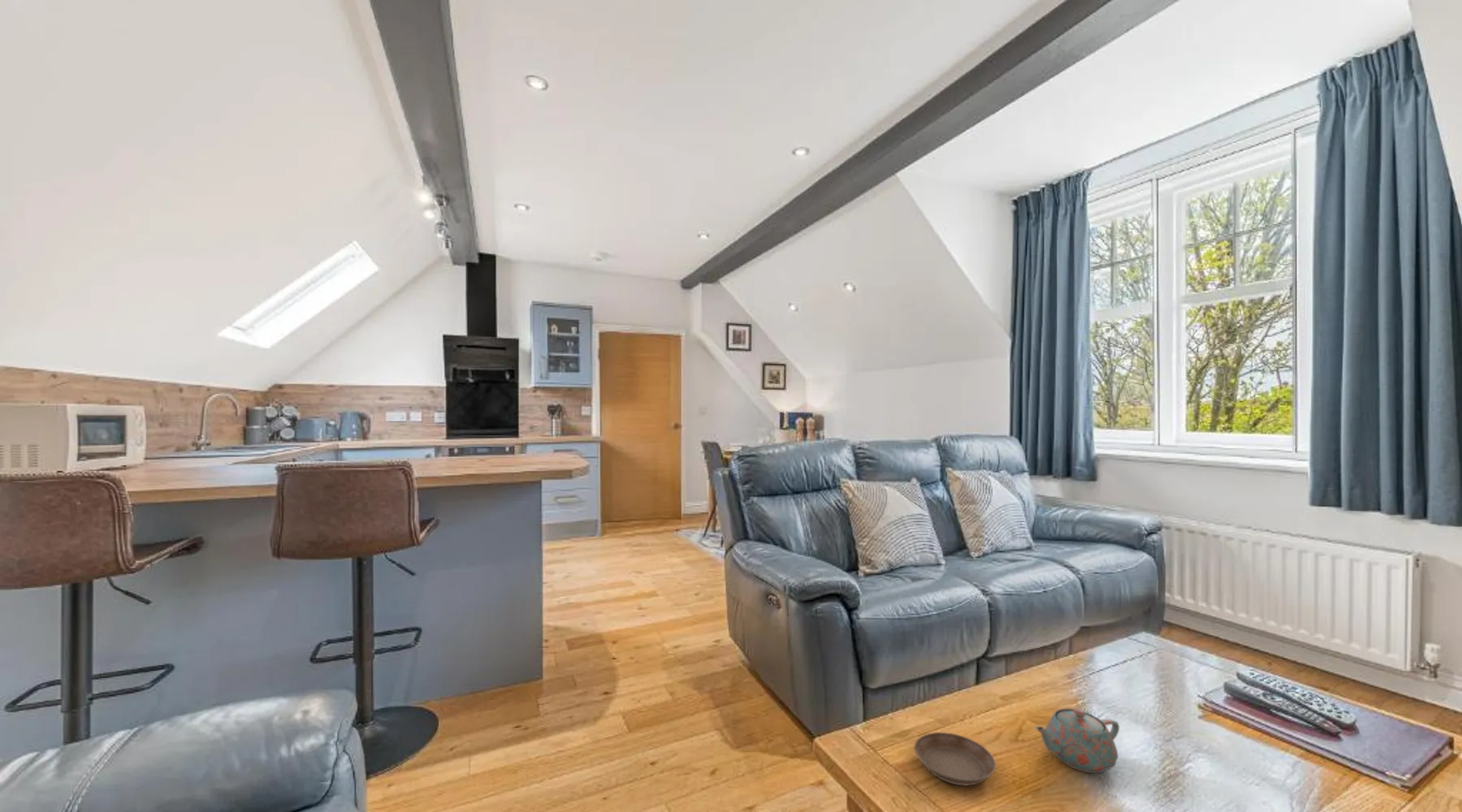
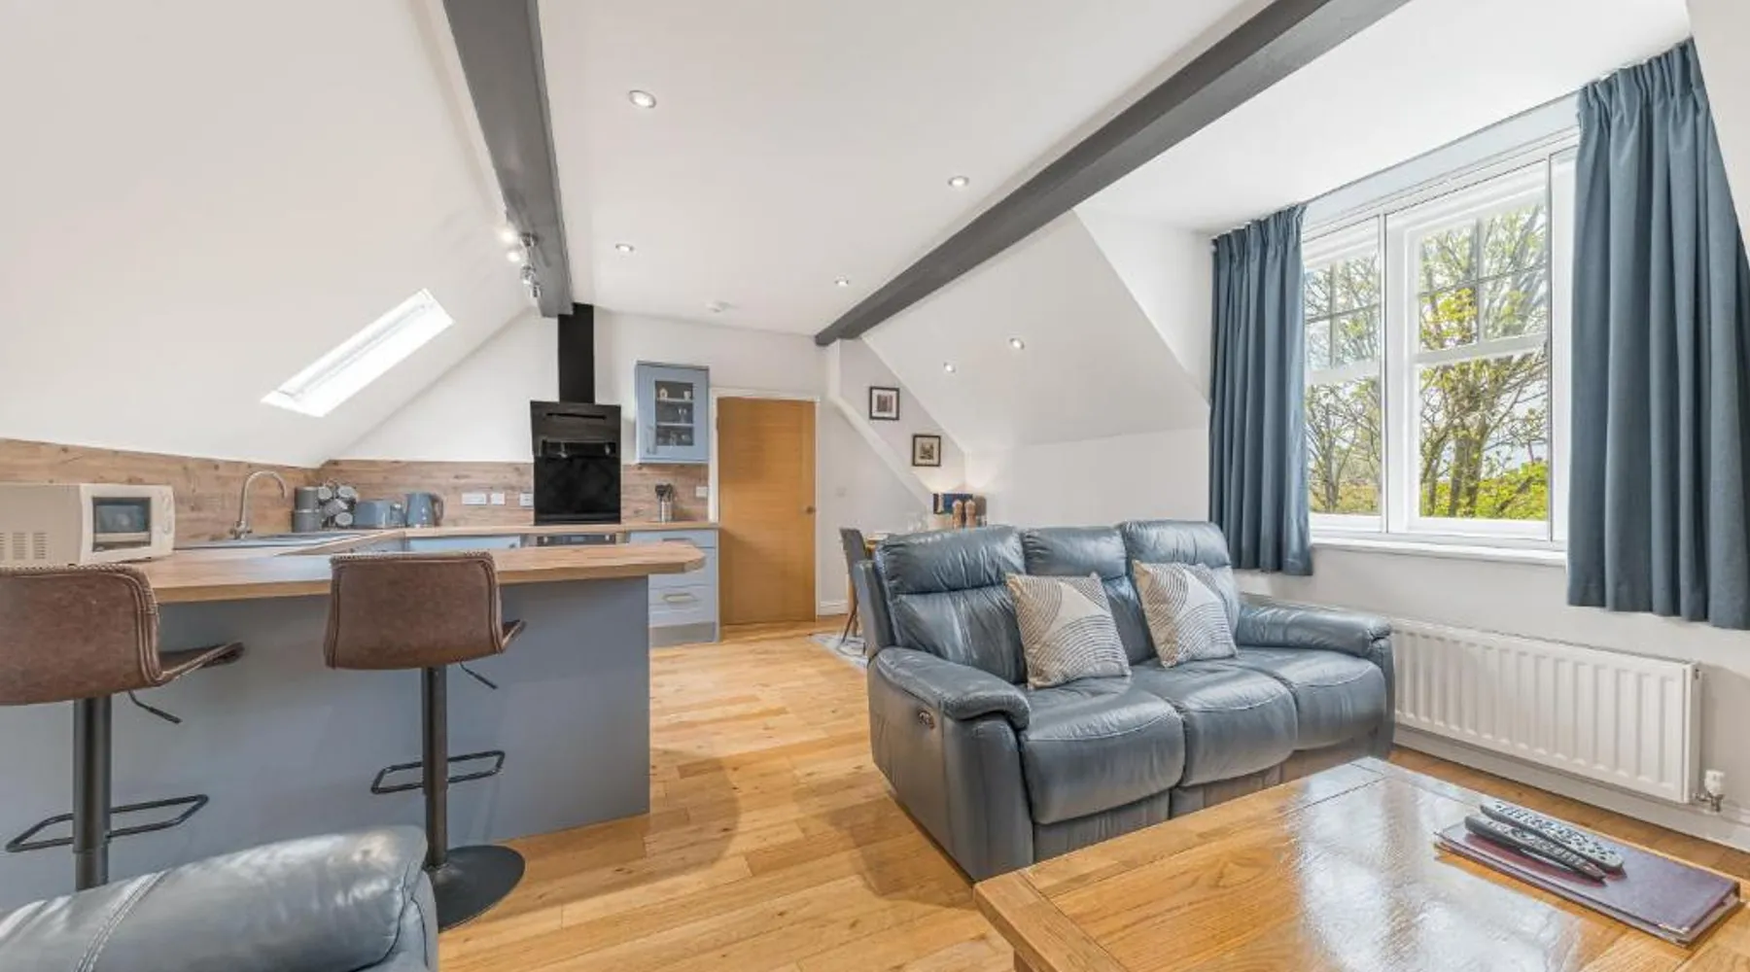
- teapot (1077, 735)
- saucer (954, 760)
